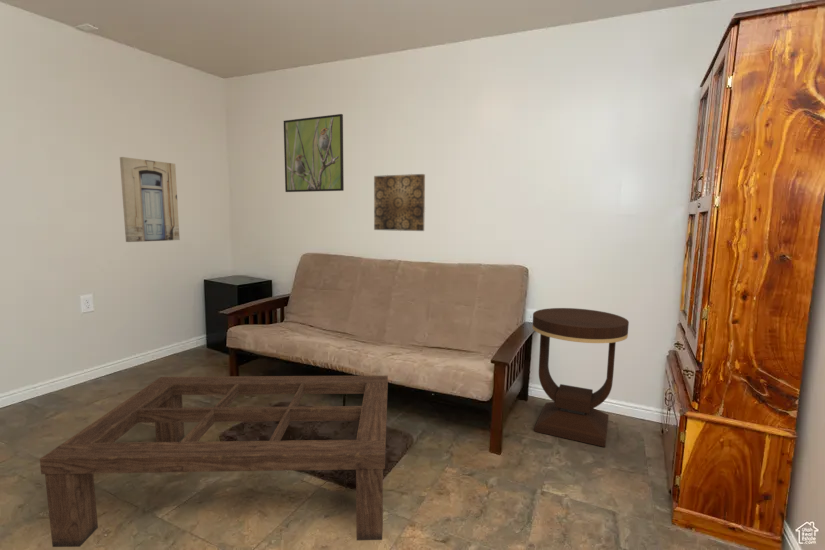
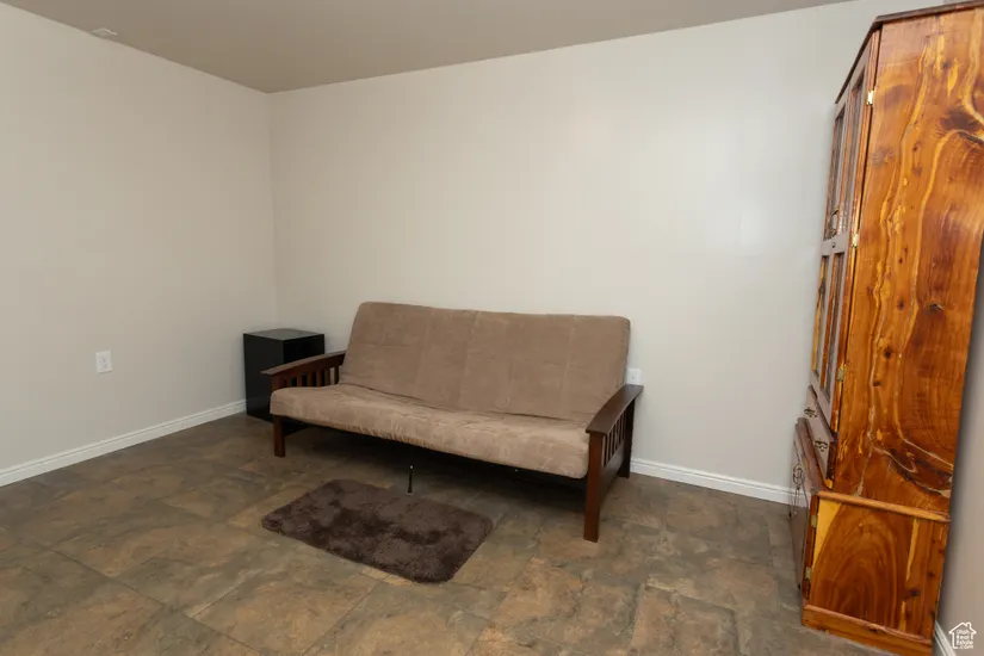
- wall art (151, 201)
- coffee table (253, 444)
- wall art (398, 203)
- side table (574, 386)
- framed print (312, 154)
